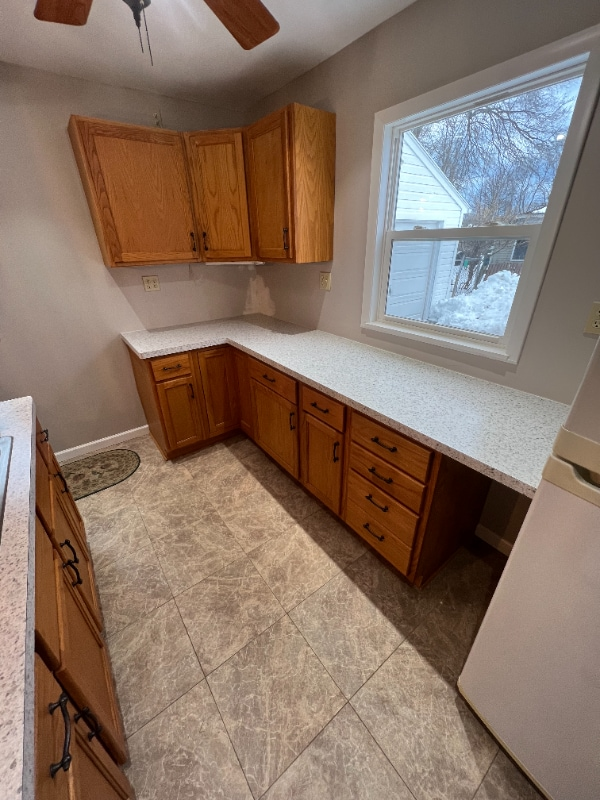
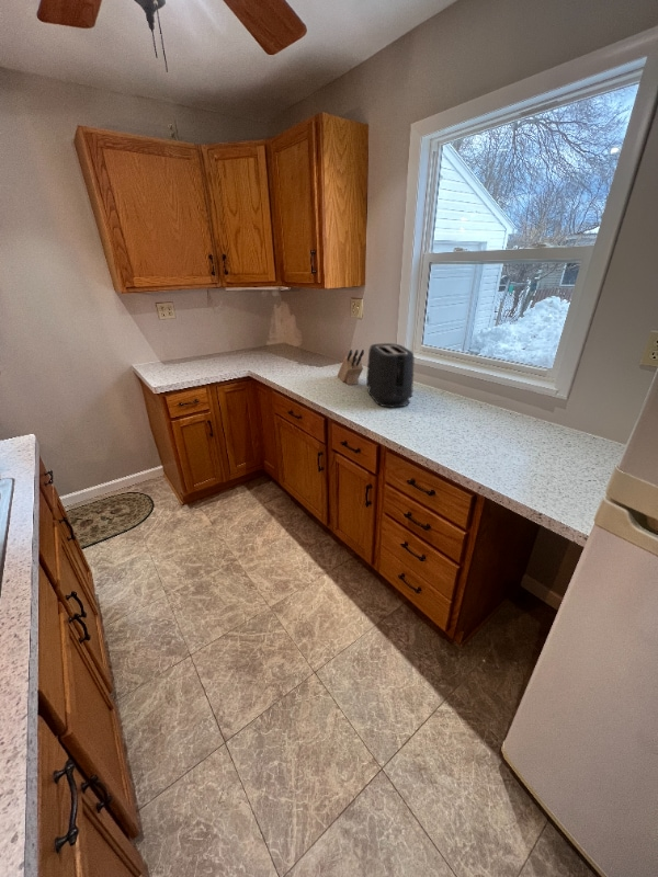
+ knife block (350, 364)
+ toaster (388, 374)
